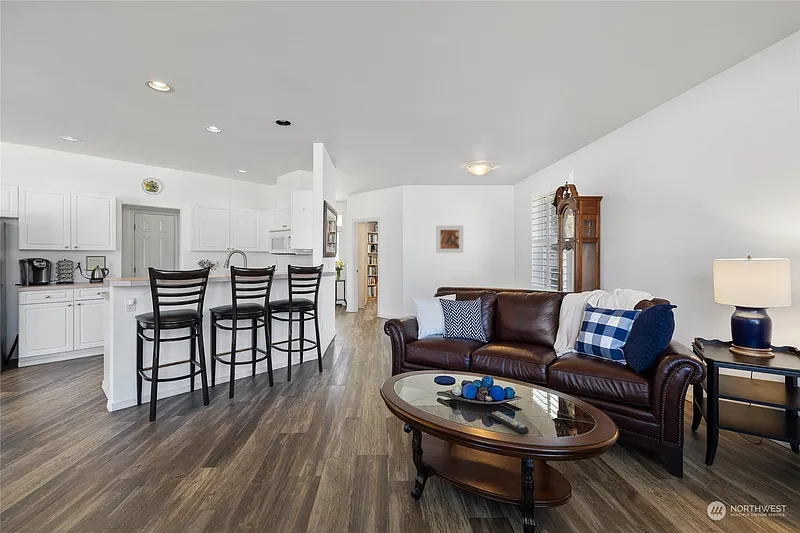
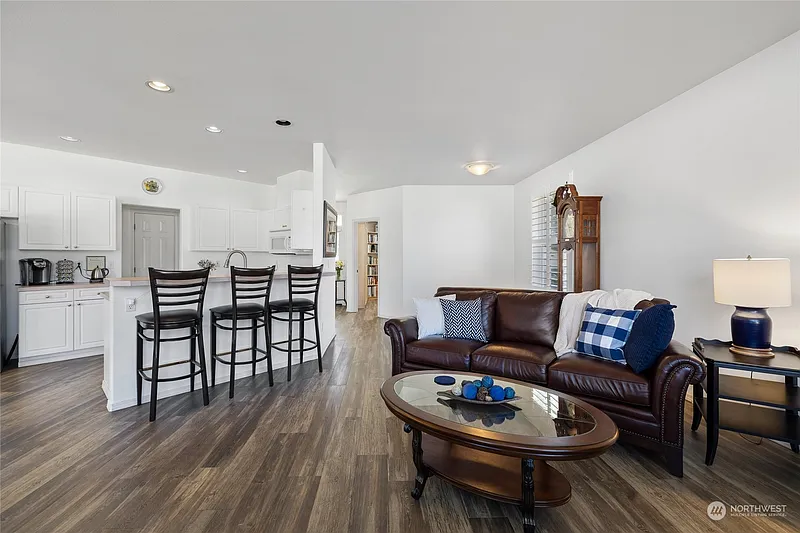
- remote control (507, 421)
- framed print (449, 239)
